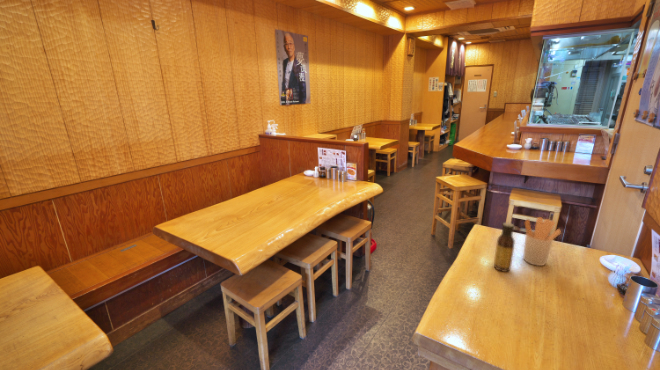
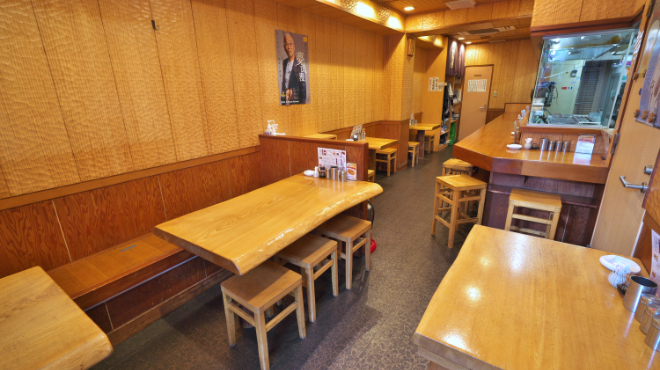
- sauce bottle (505, 246)
- utensil holder (539, 240)
